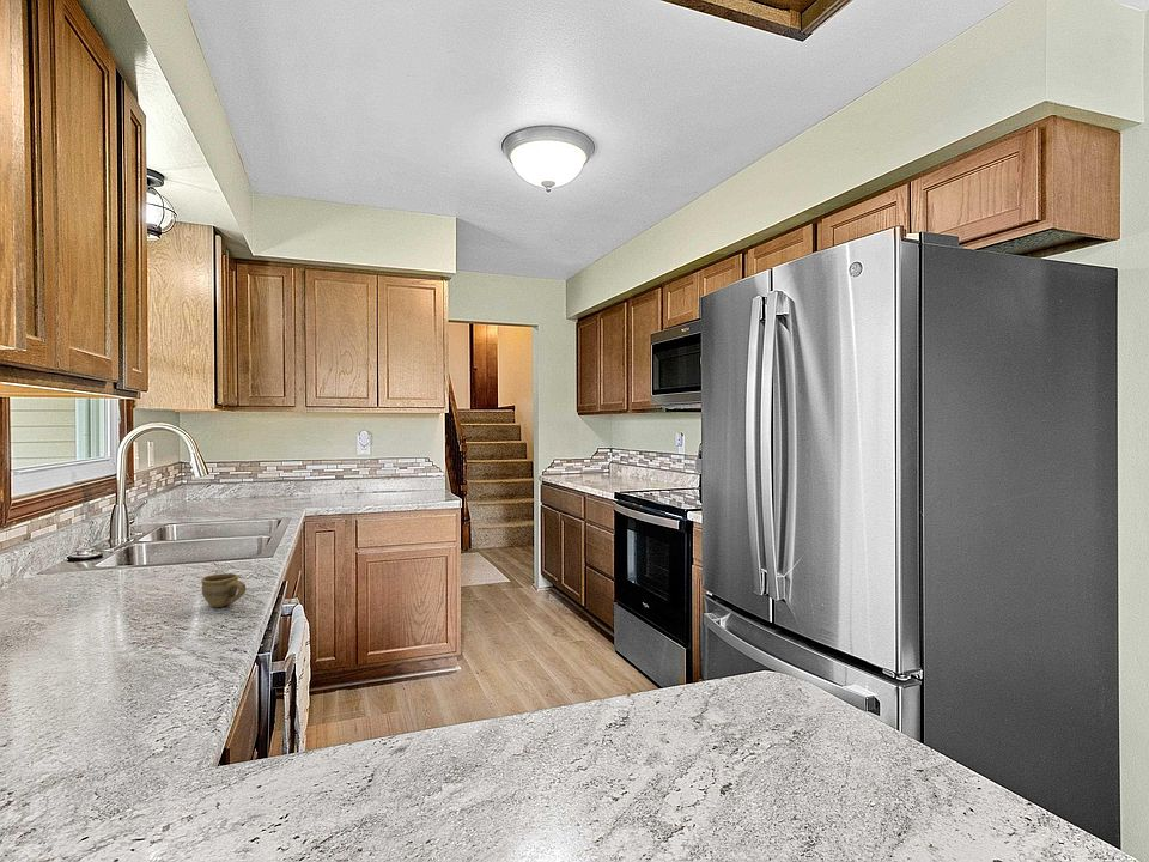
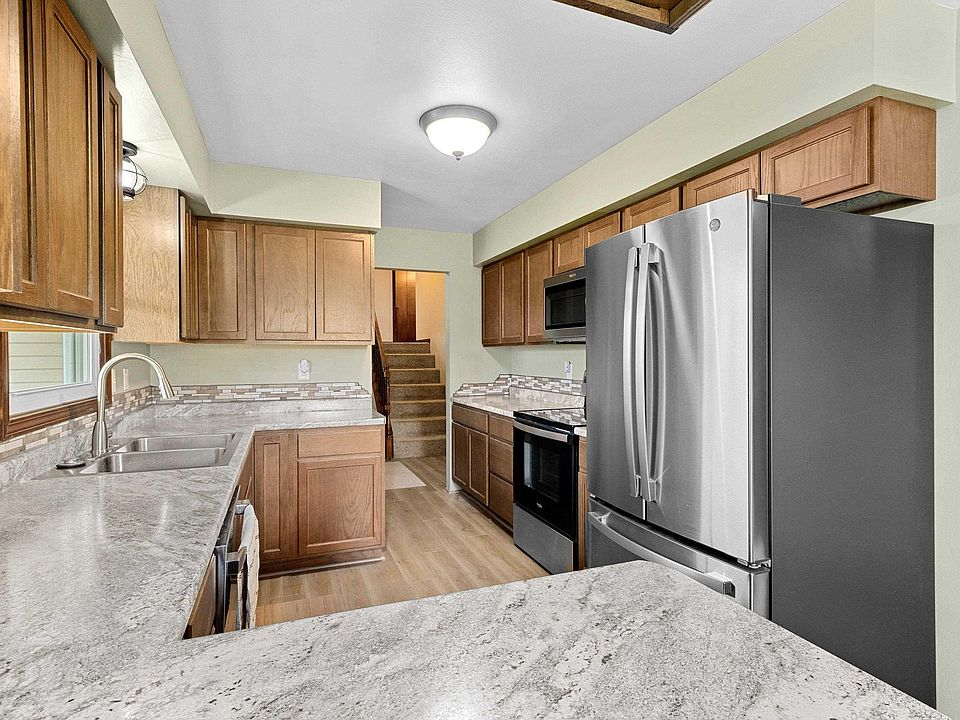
- cup (224, 591)
